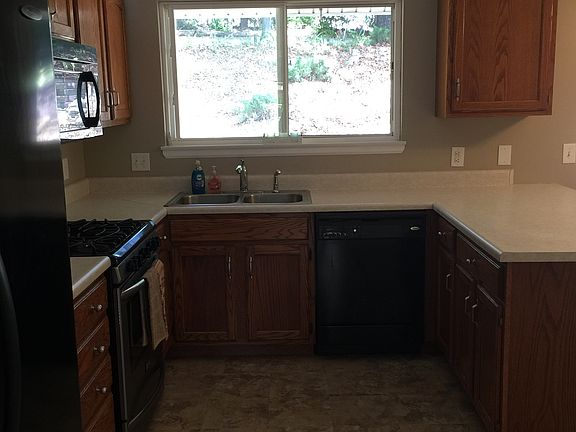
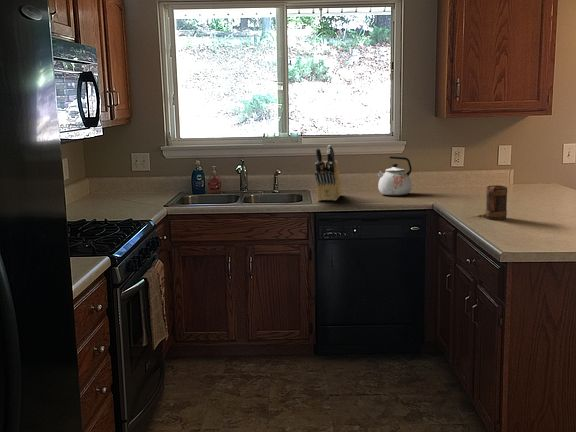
+ kettle (394, 175)
+ knife block (328, 171)
+ mug (495, 202)
